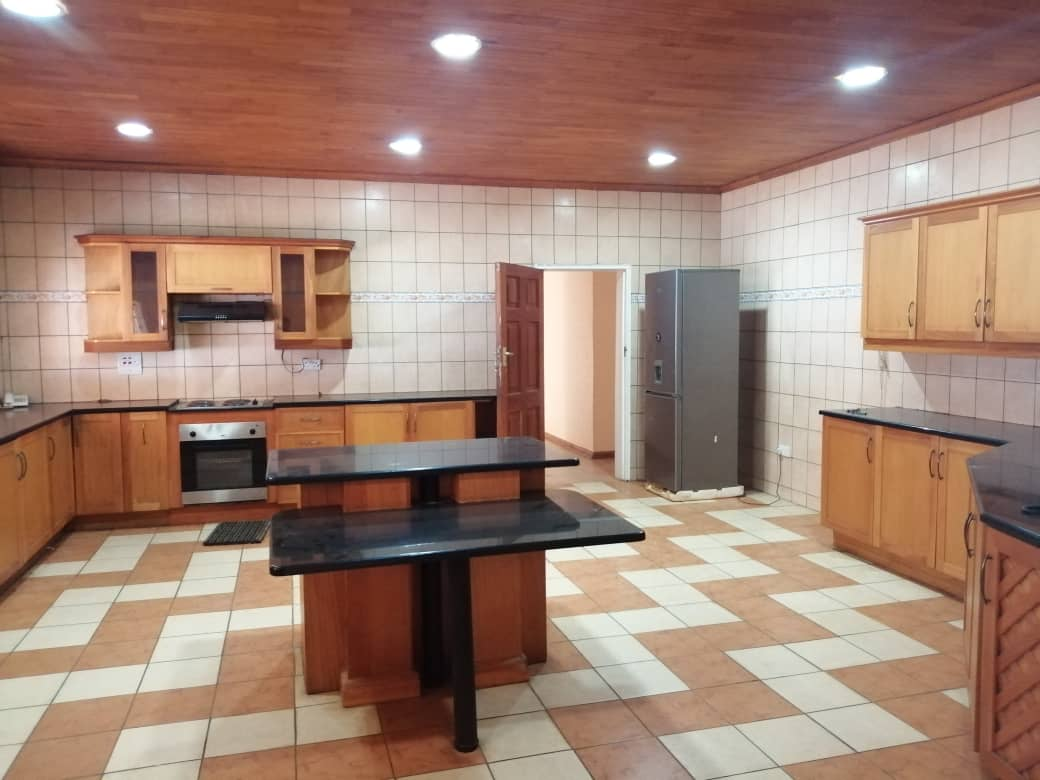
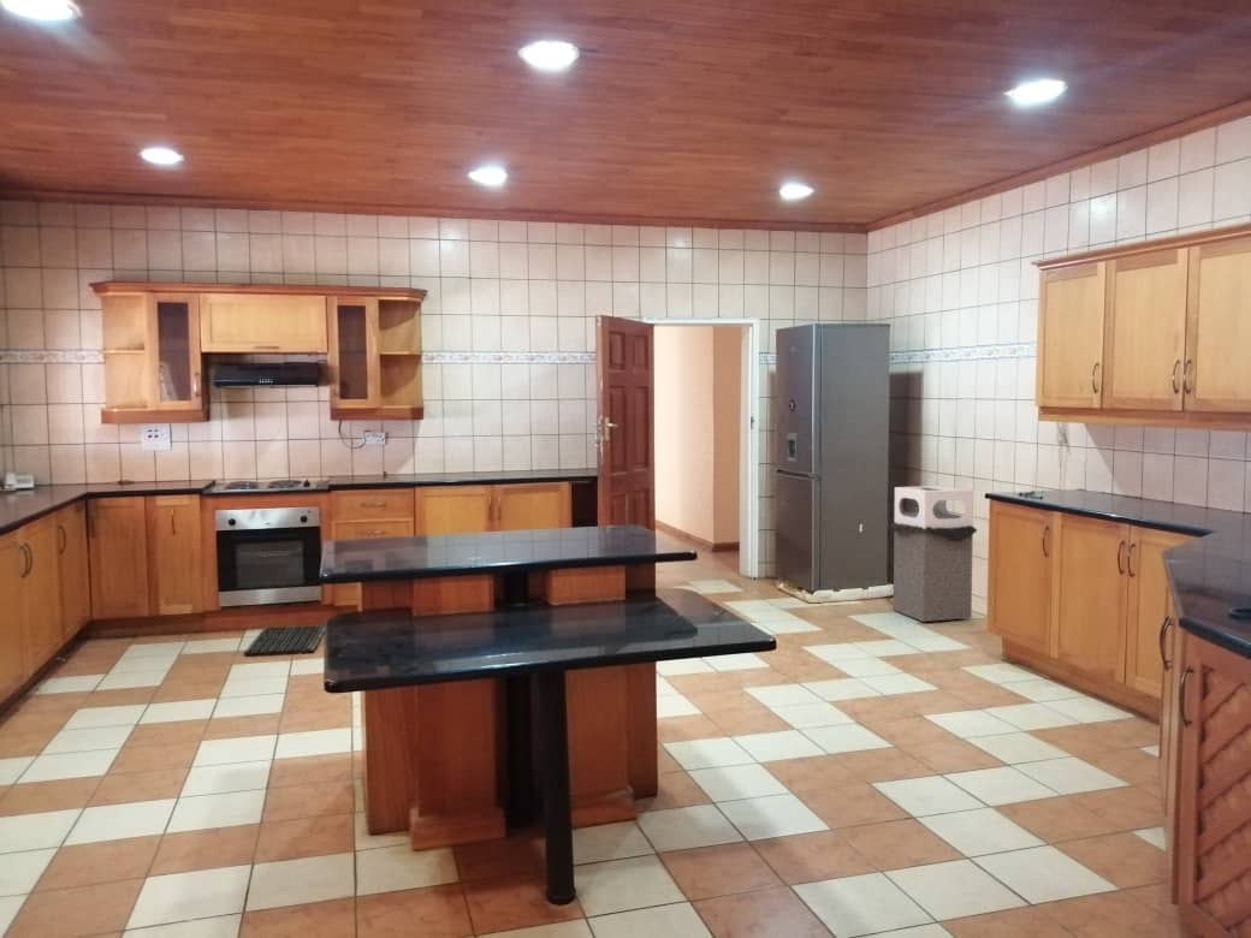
+ trash bin (932, 552)
